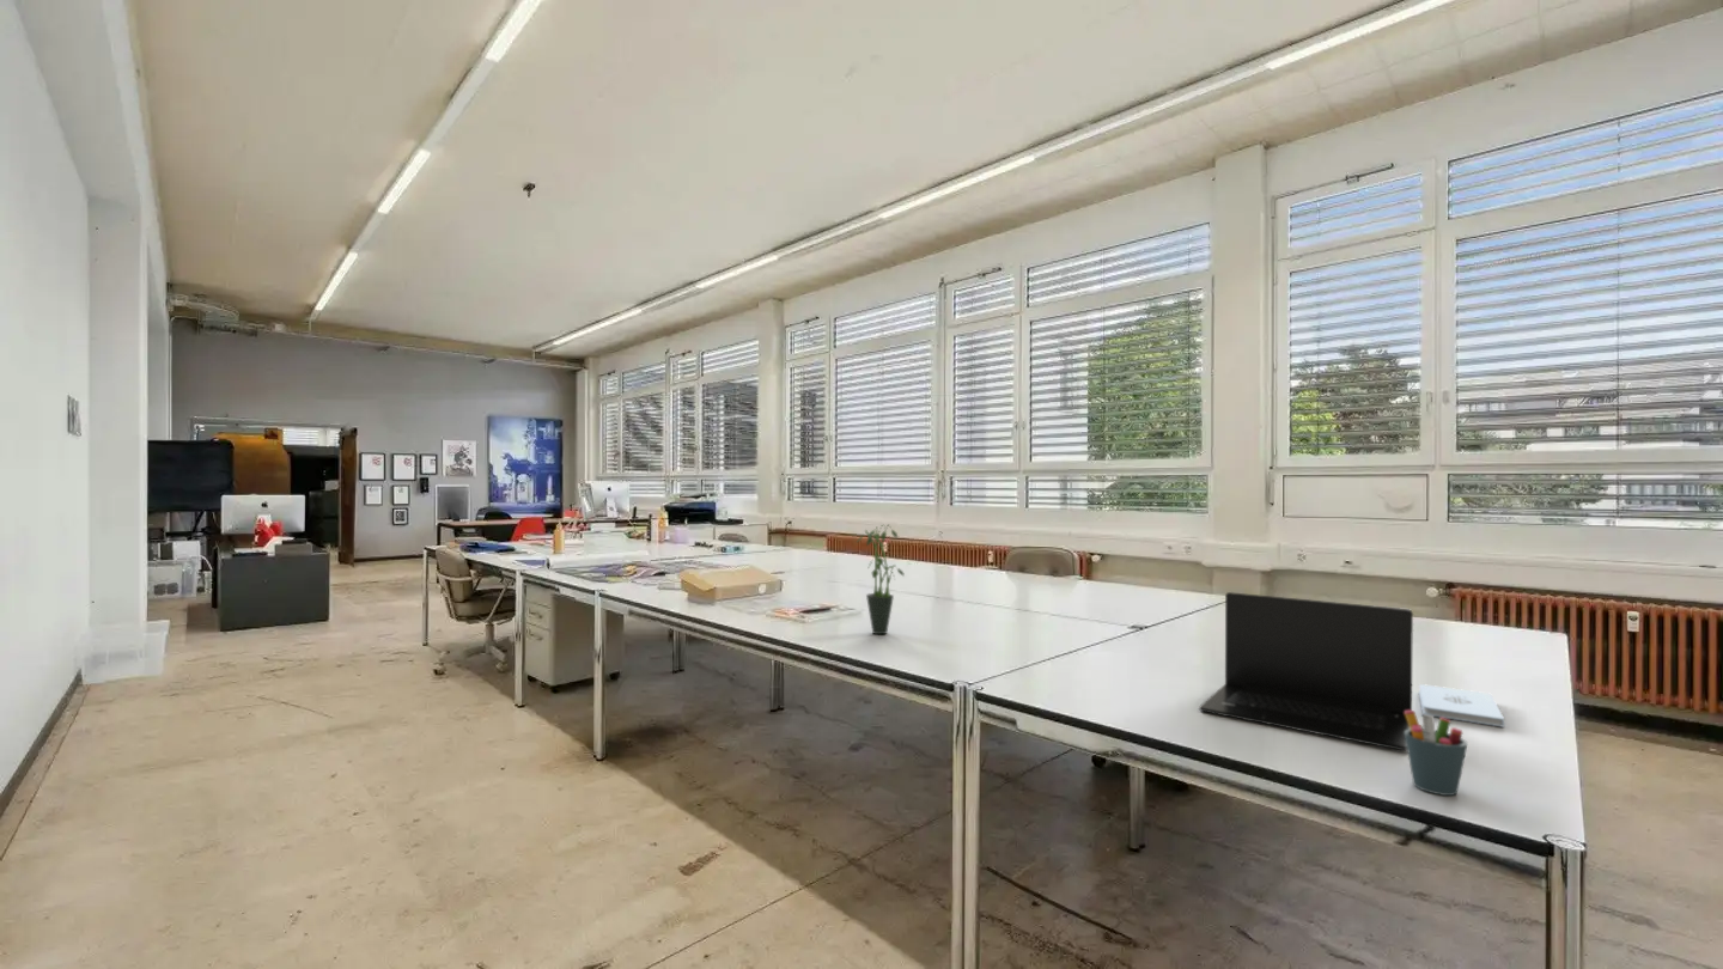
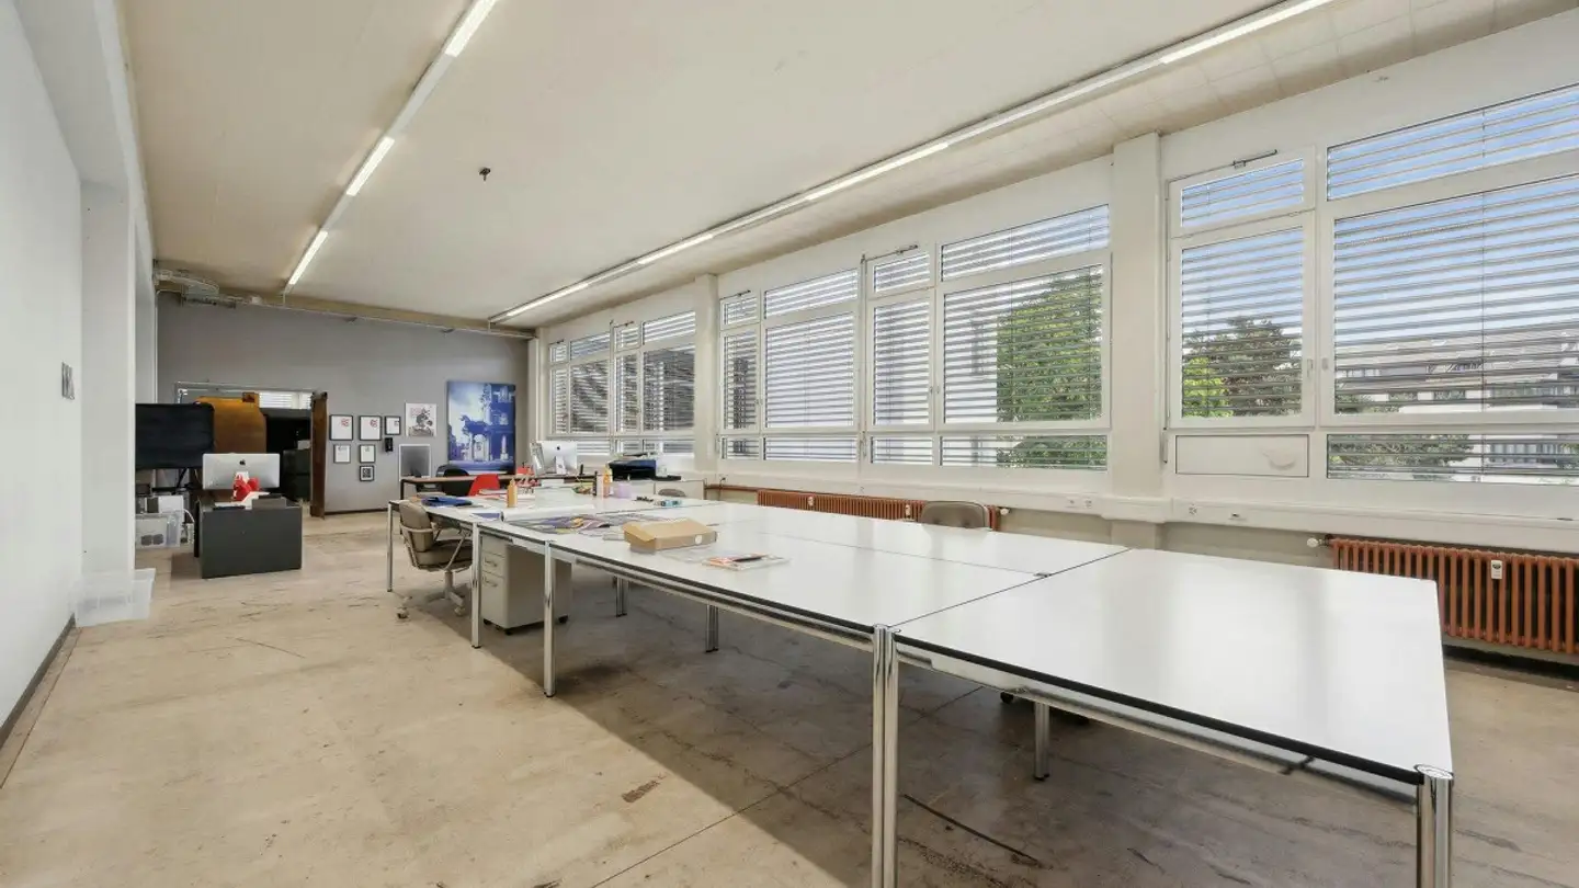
- potted plant (879, 578)
- notepad (1457, 703)
- pen holder (1433, 748)
- laptop (1303, 662)
